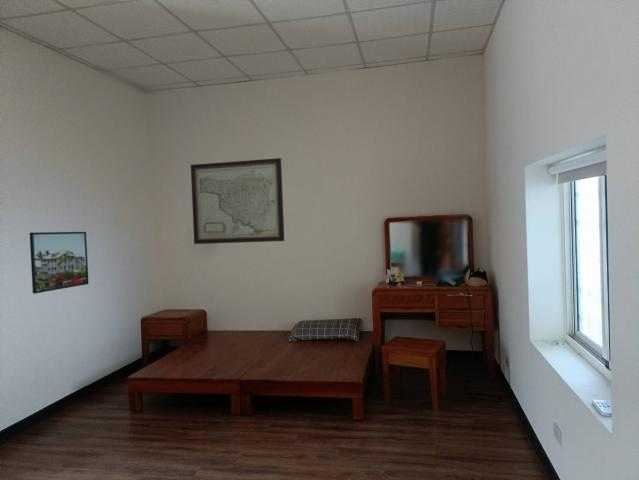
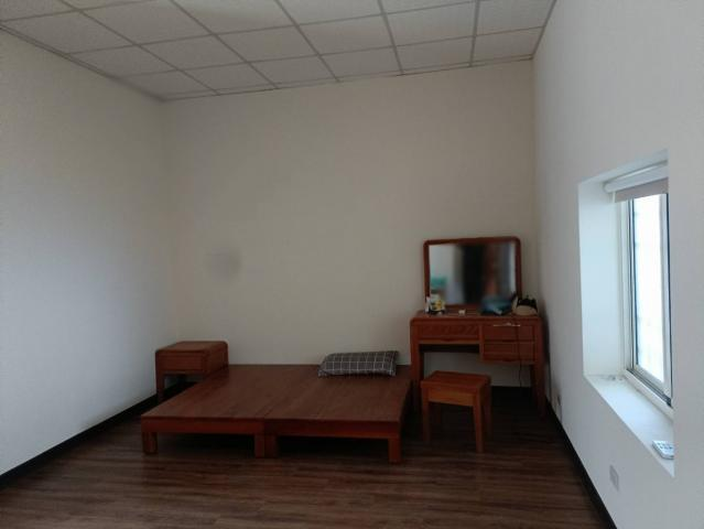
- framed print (61, 260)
- wall art (236, 202)
